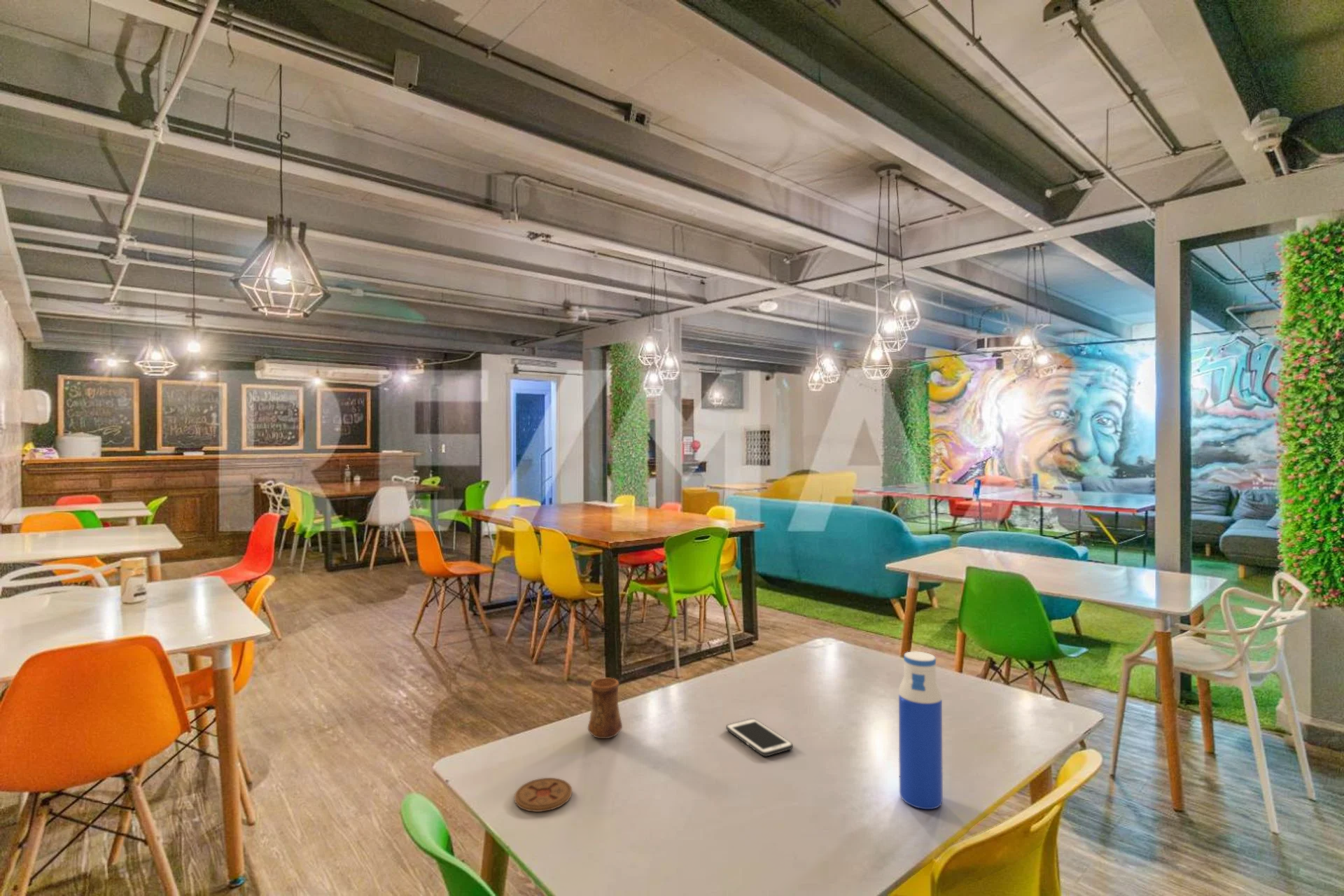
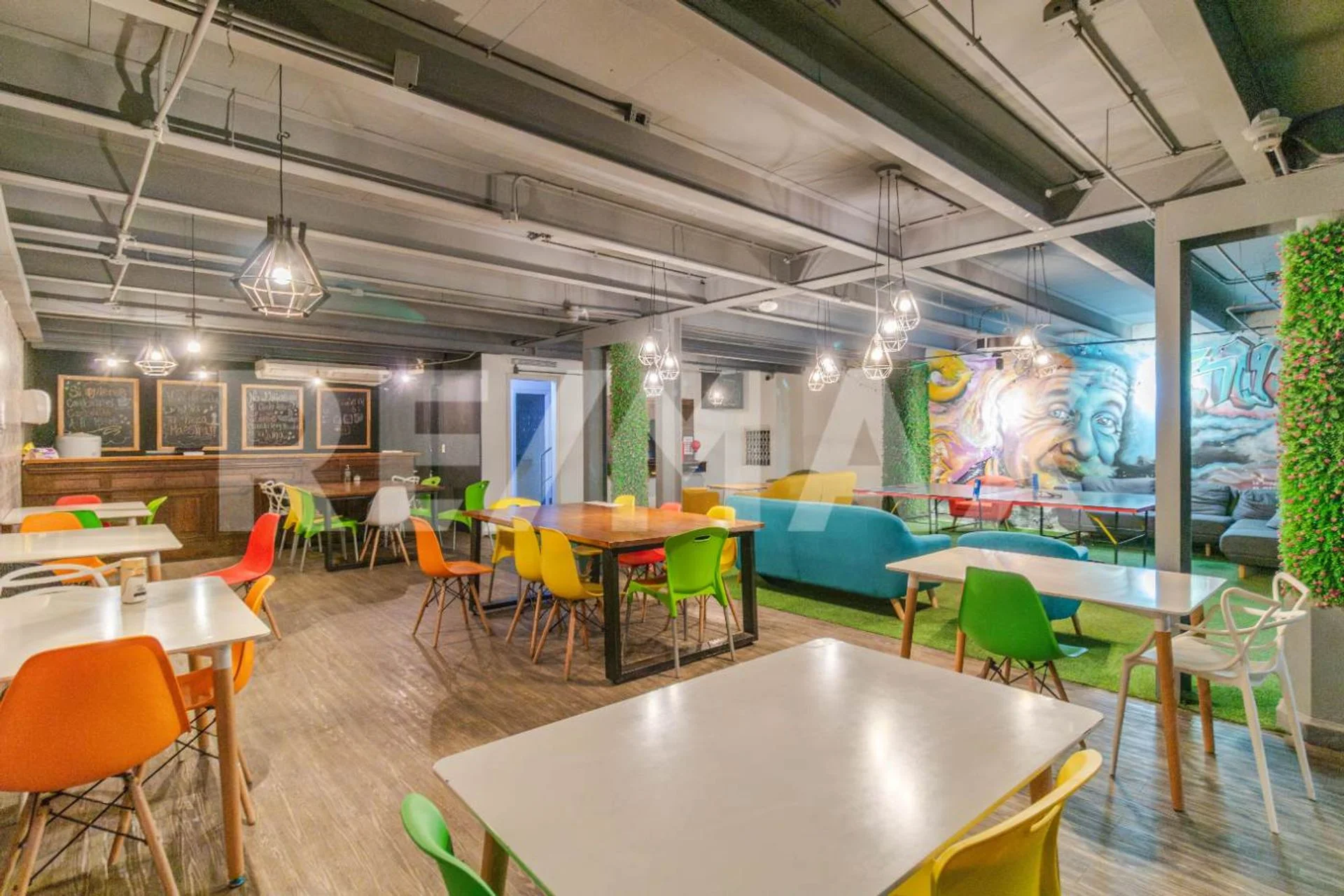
- water bottle (920, 727)
- cell phone (758, 736)
- cup (605, 708)
- coaster (543, 794)
